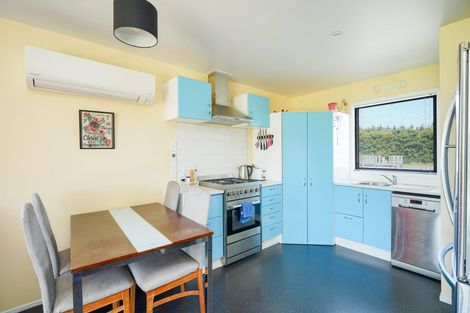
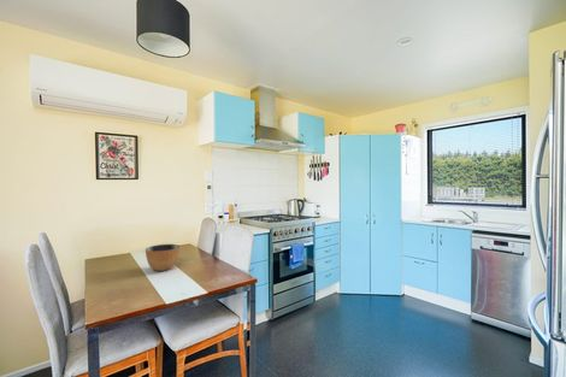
+ bowl (163, 258)
